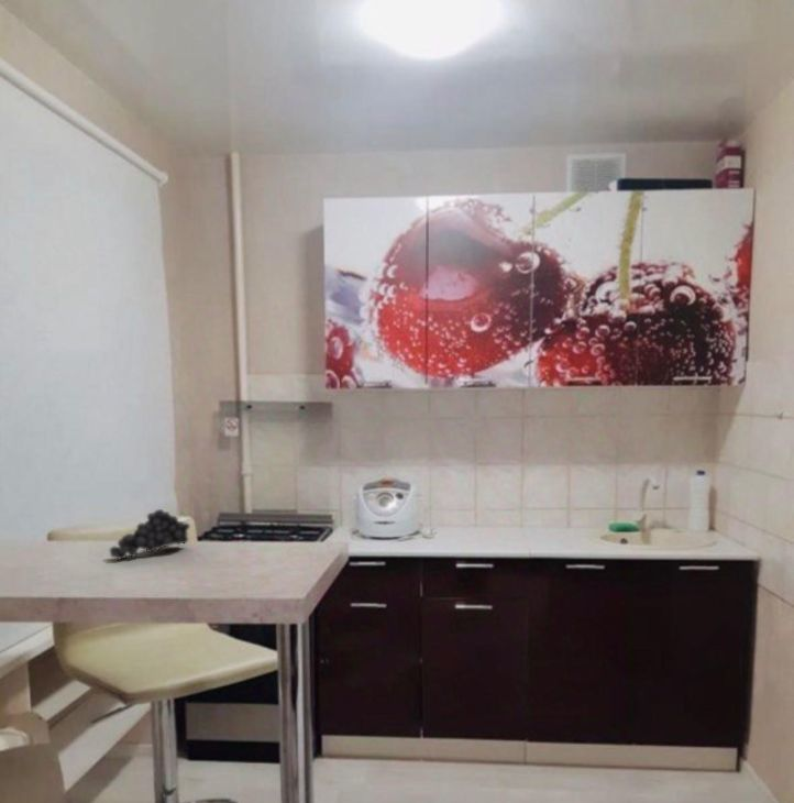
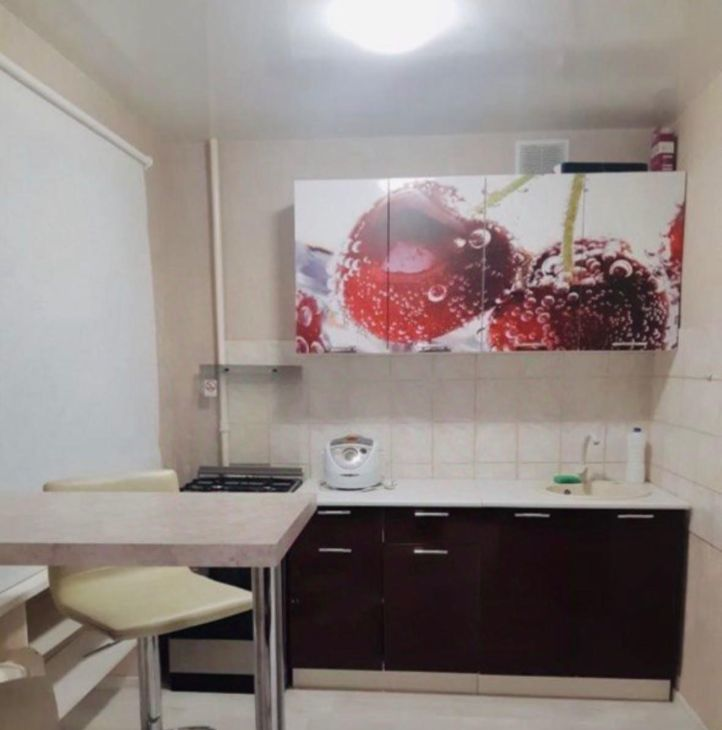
- fruit (153, 531)
